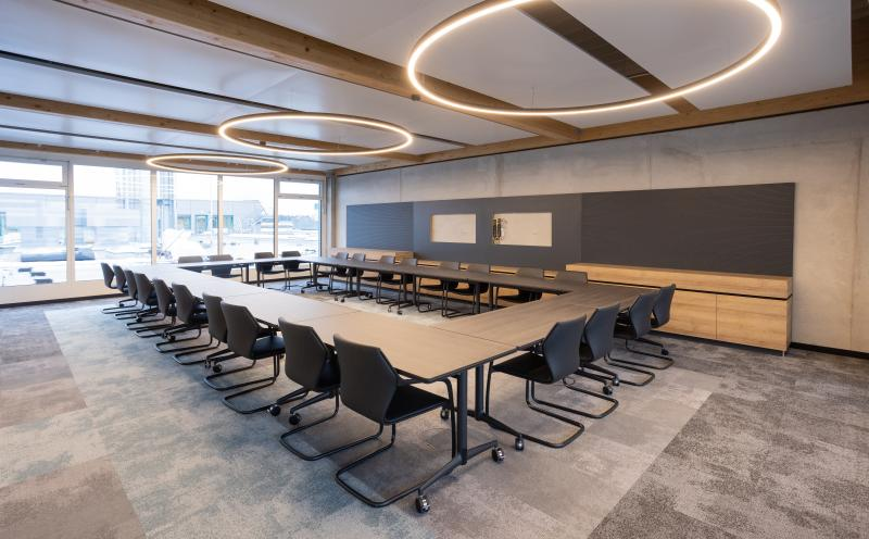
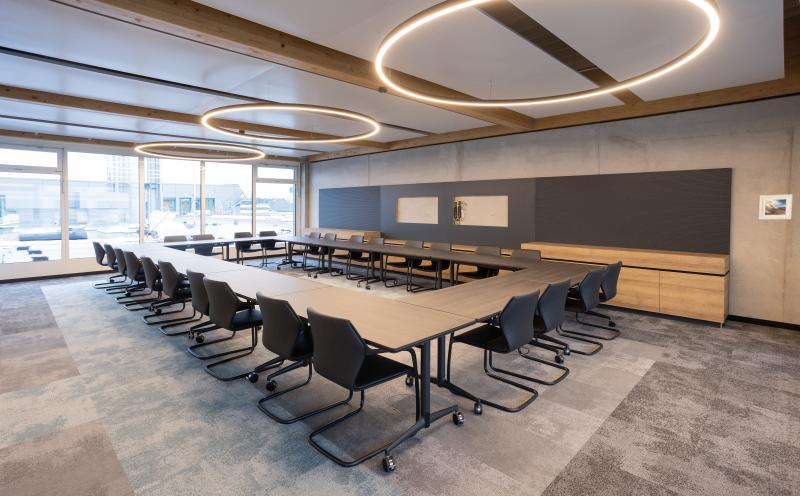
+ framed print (775, 207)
